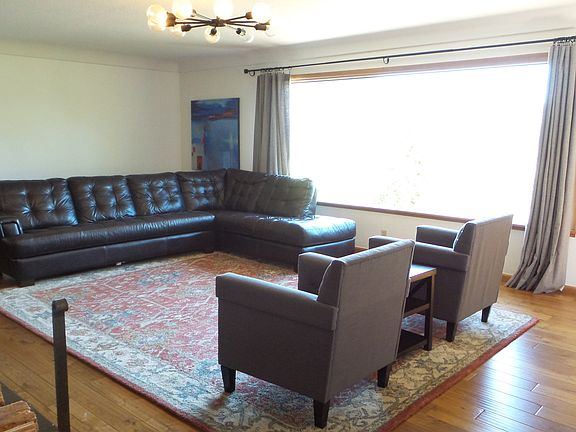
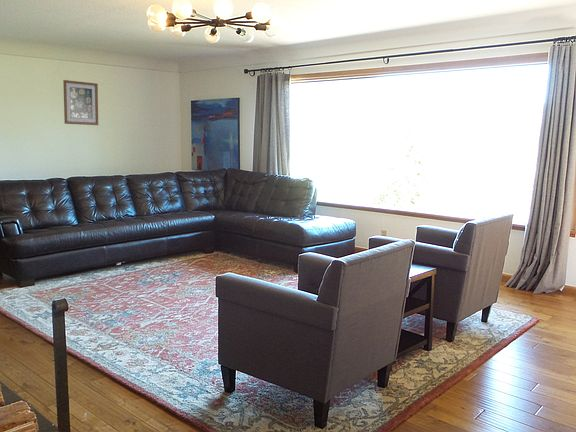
+ wall art (81, 103)
